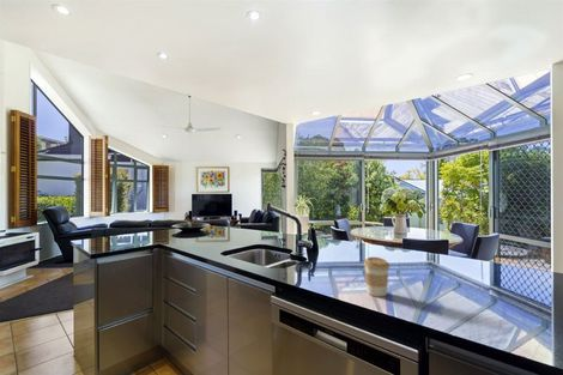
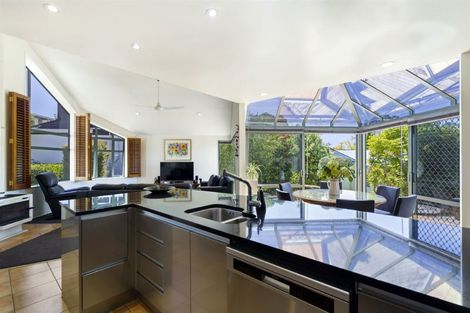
- coffee cup (376, 276)
